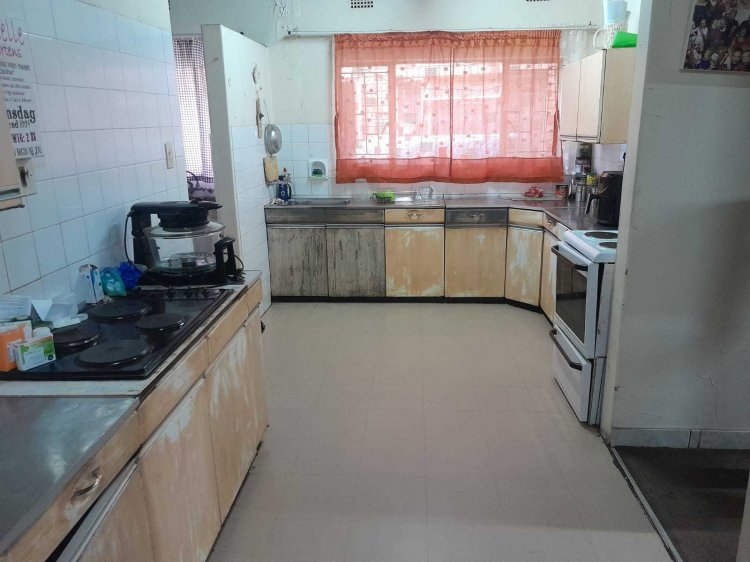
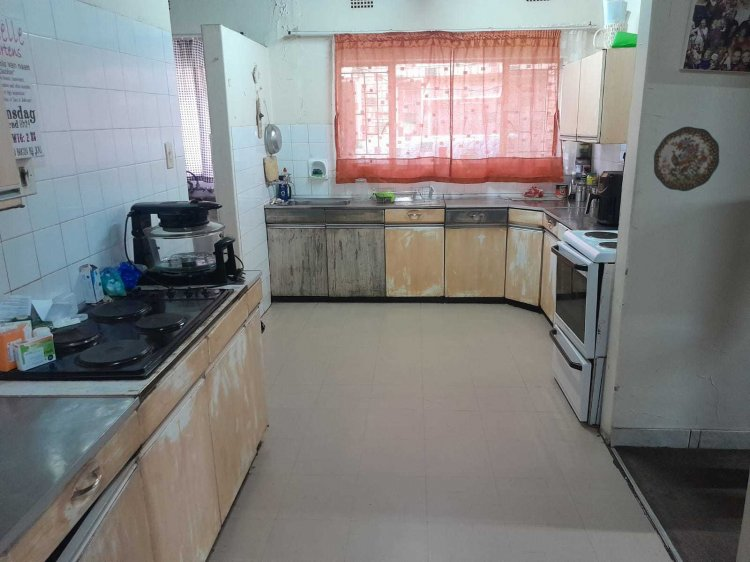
+ decorative plate (685, 159)
